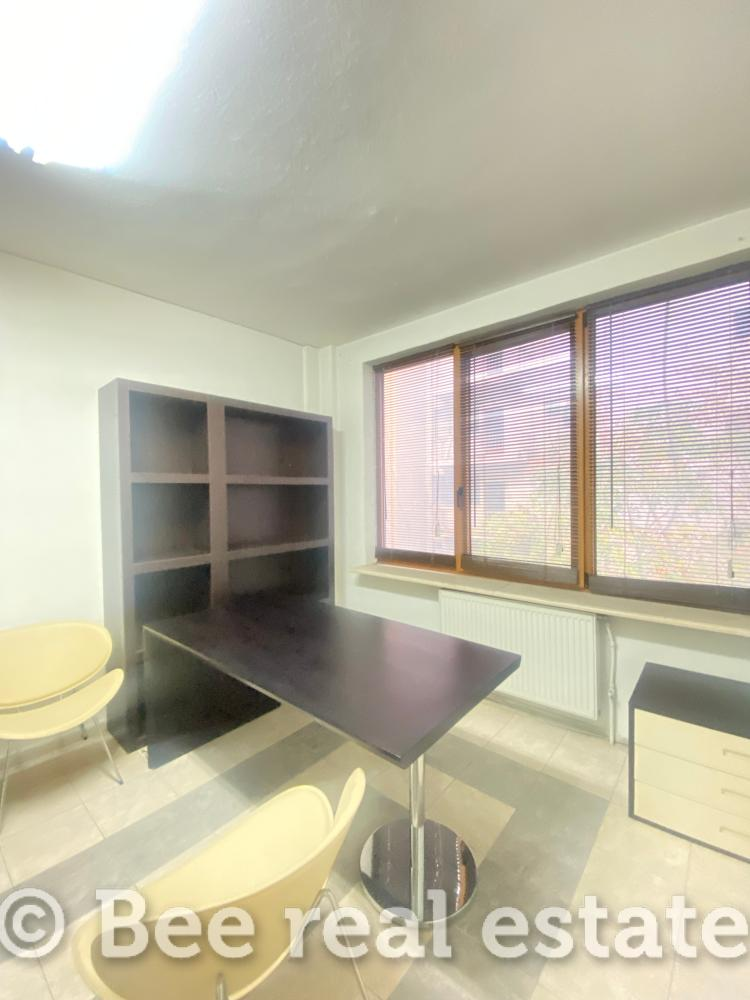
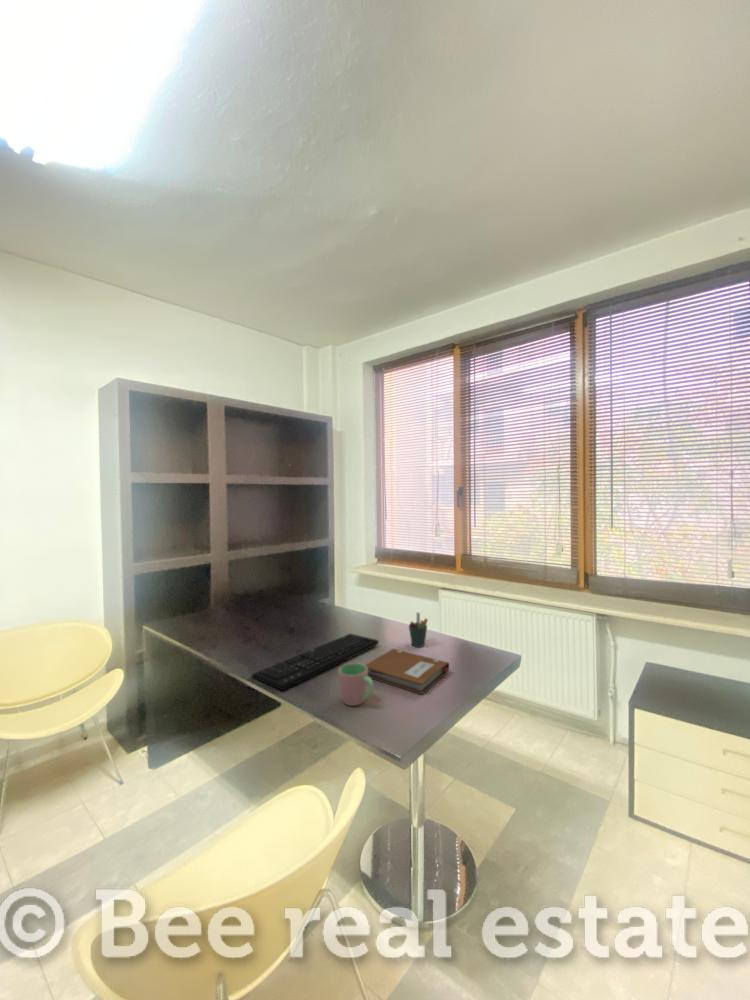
+ cup (357, 686)
+ pen holder (418, 630)
+ keyboard (320, 656)
+ notebook (408, 668)
